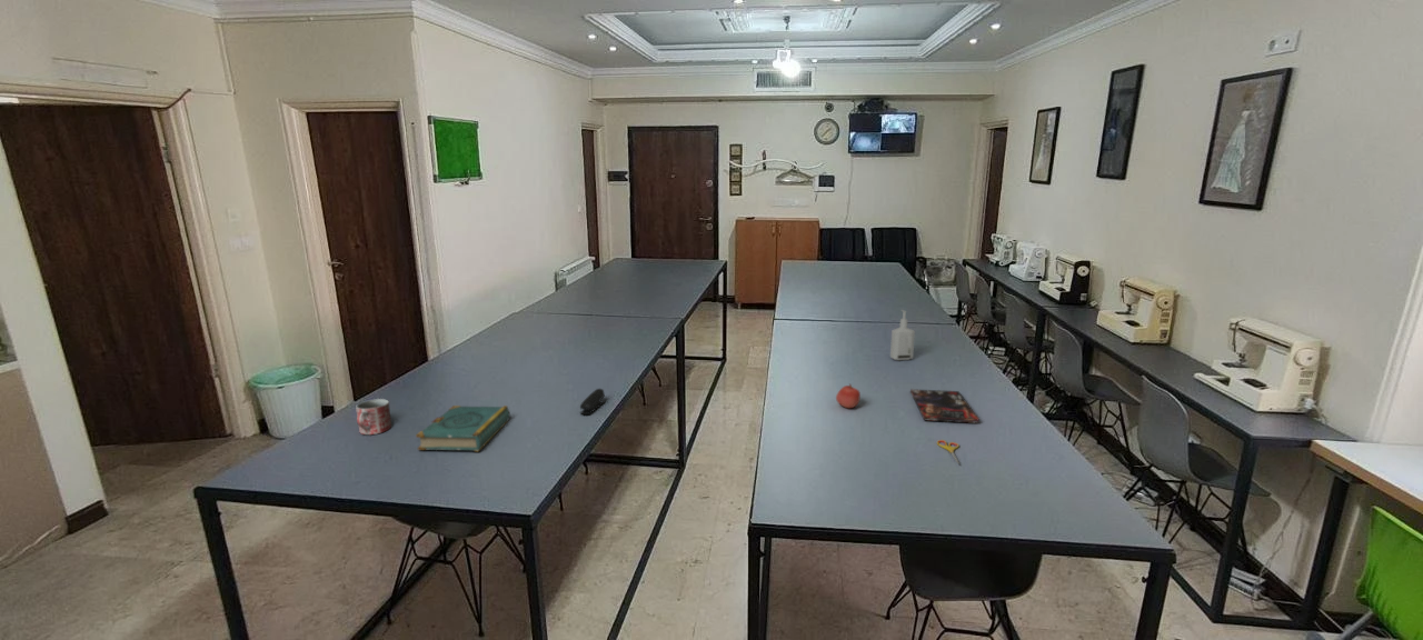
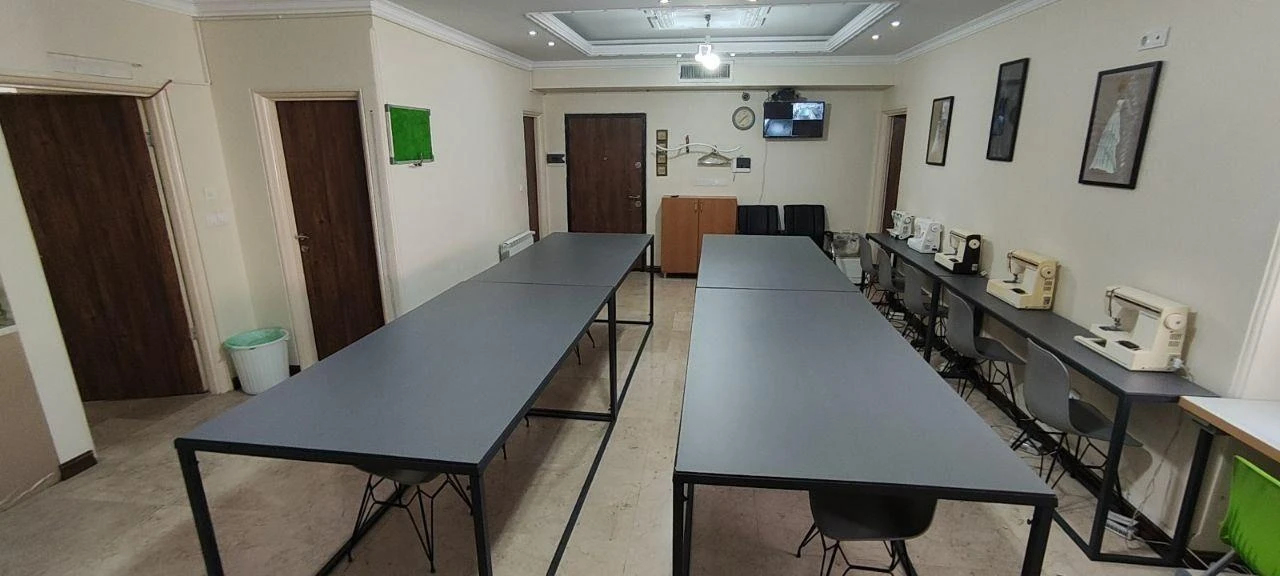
- apple (848, 394)
- scissors (952, 451)
- book (942, 404)
- book (466, 426)
- mug (369, 418)
- bottle (903, 334)
- stapler (593, 401)
